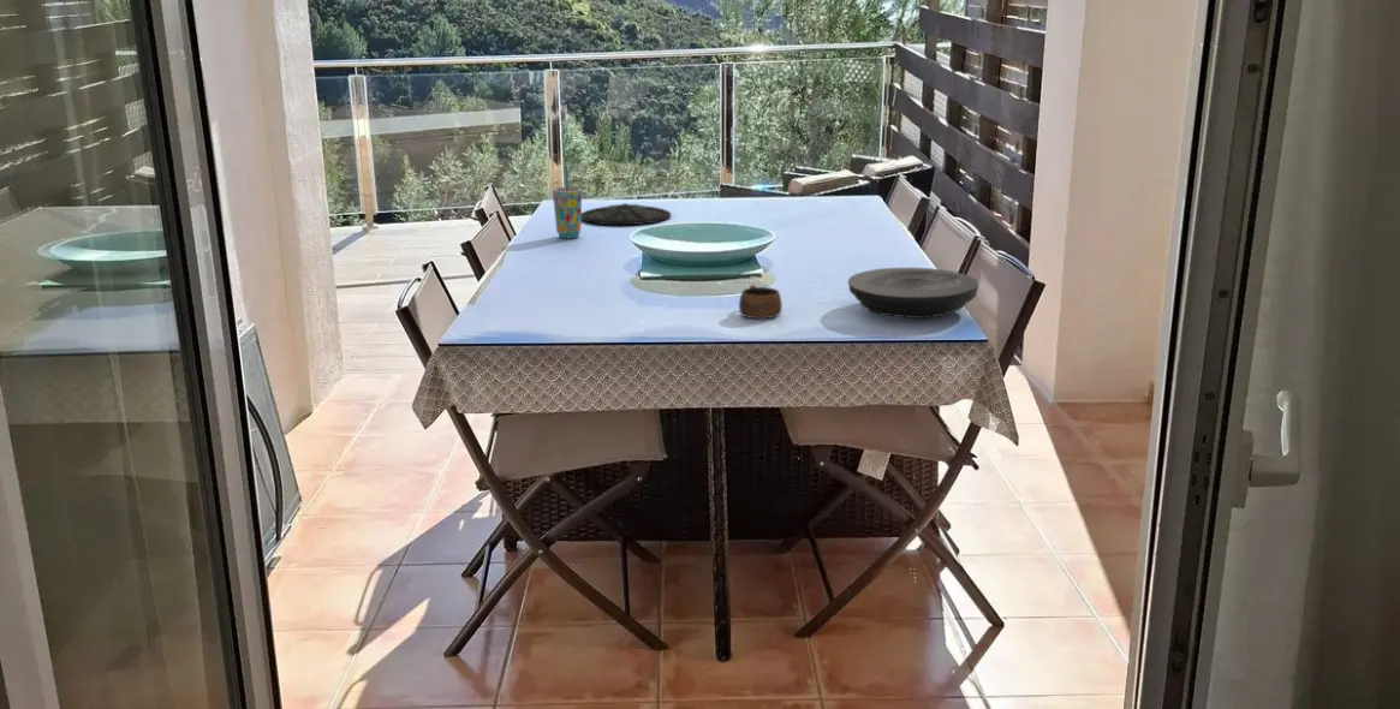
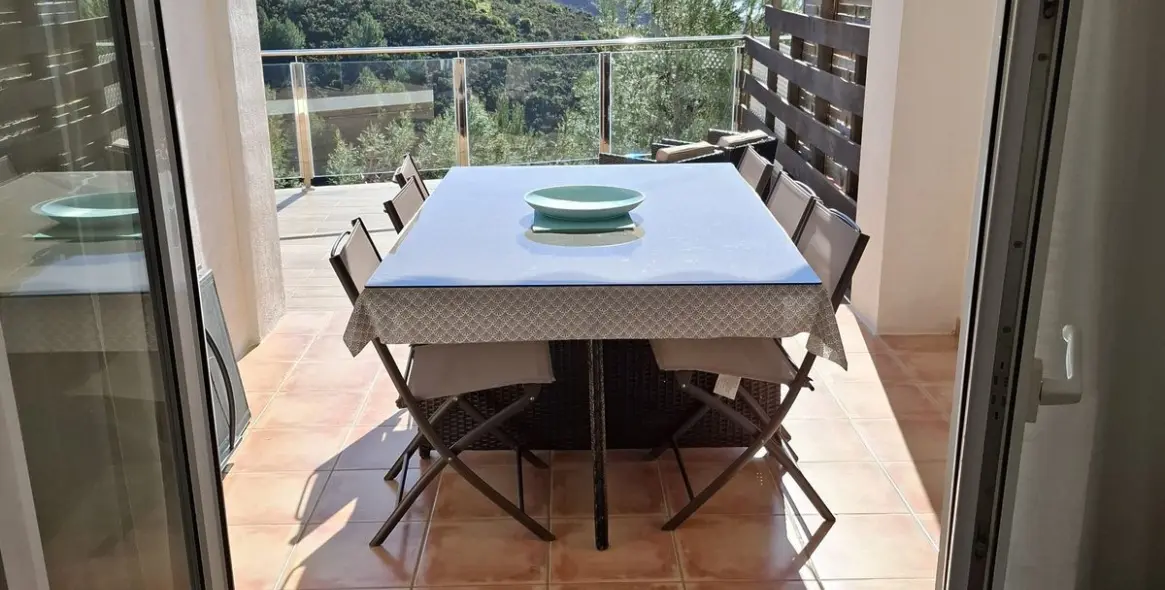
- cup (759, 300)
- plate (912, 296)
- cup (567, 201)
- plate (625, 209)
